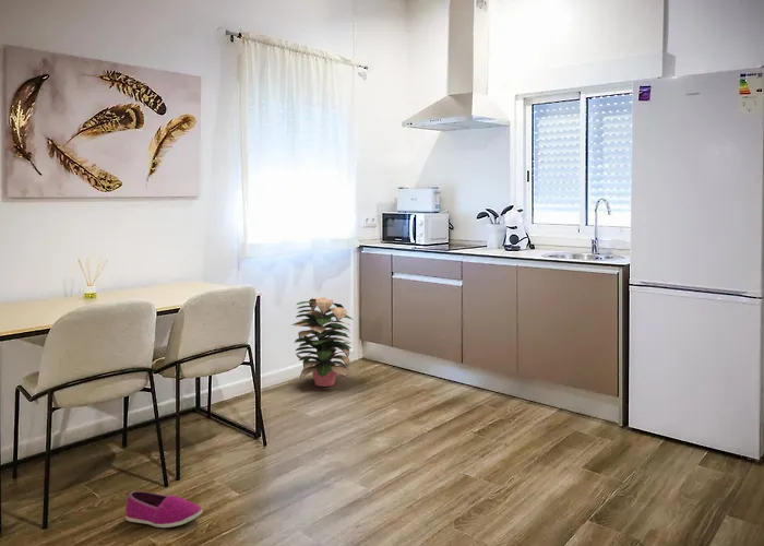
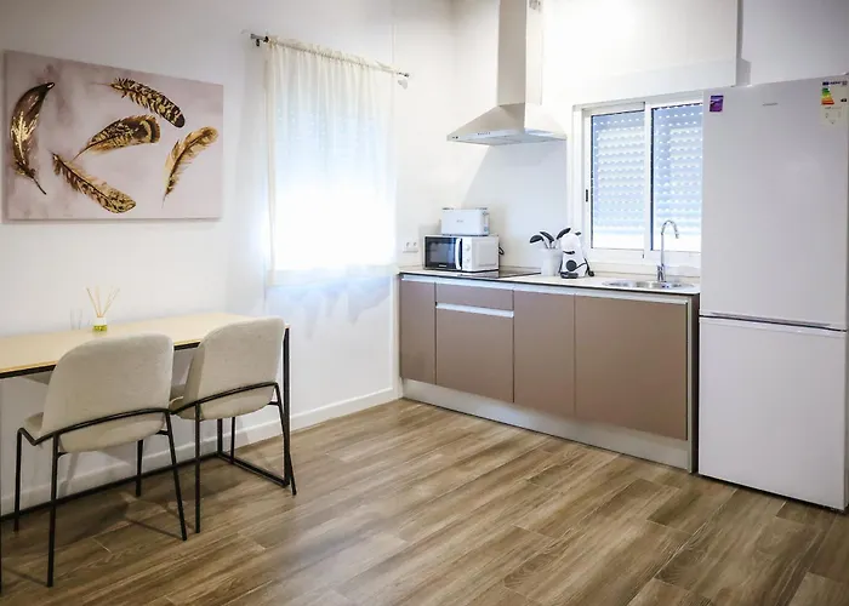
- decorative plant (322, 341)
- shoe (163, 508)
